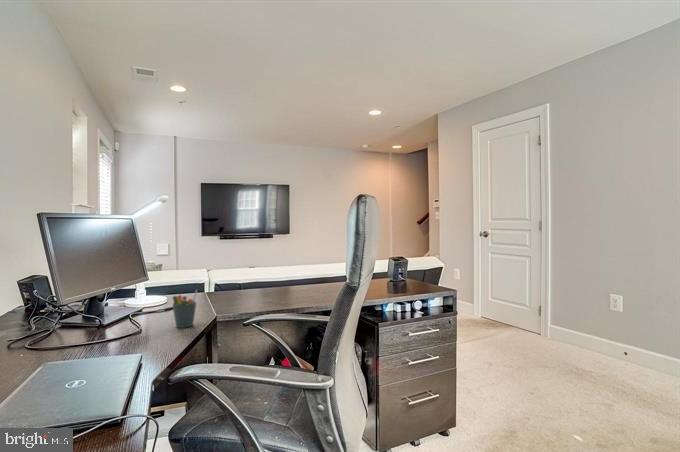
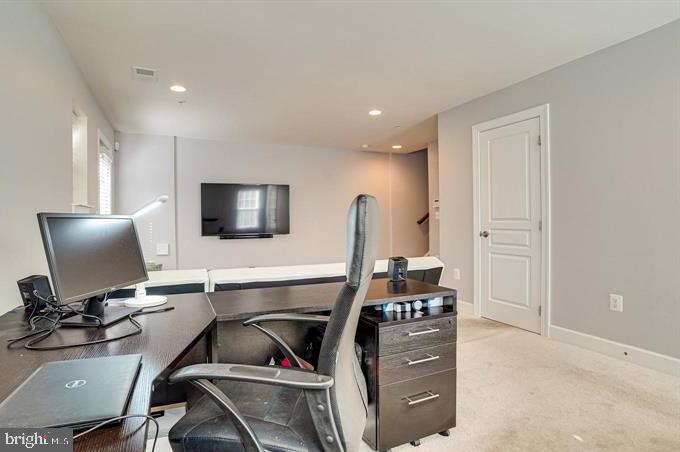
- pen holder (184, 308)
